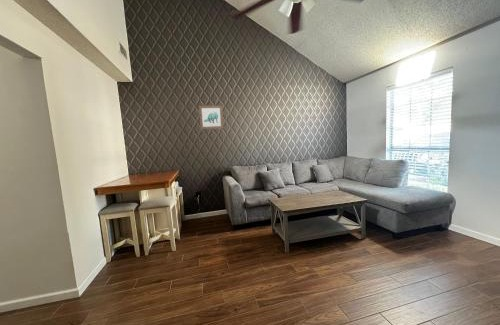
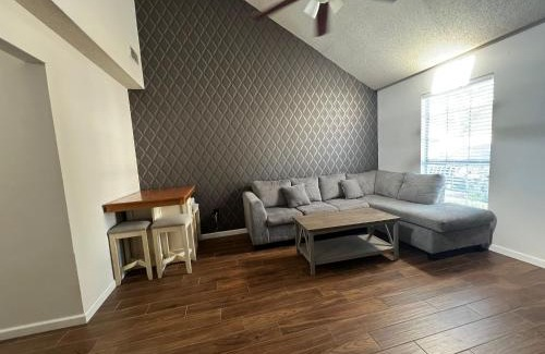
- wall art (211, 117)
